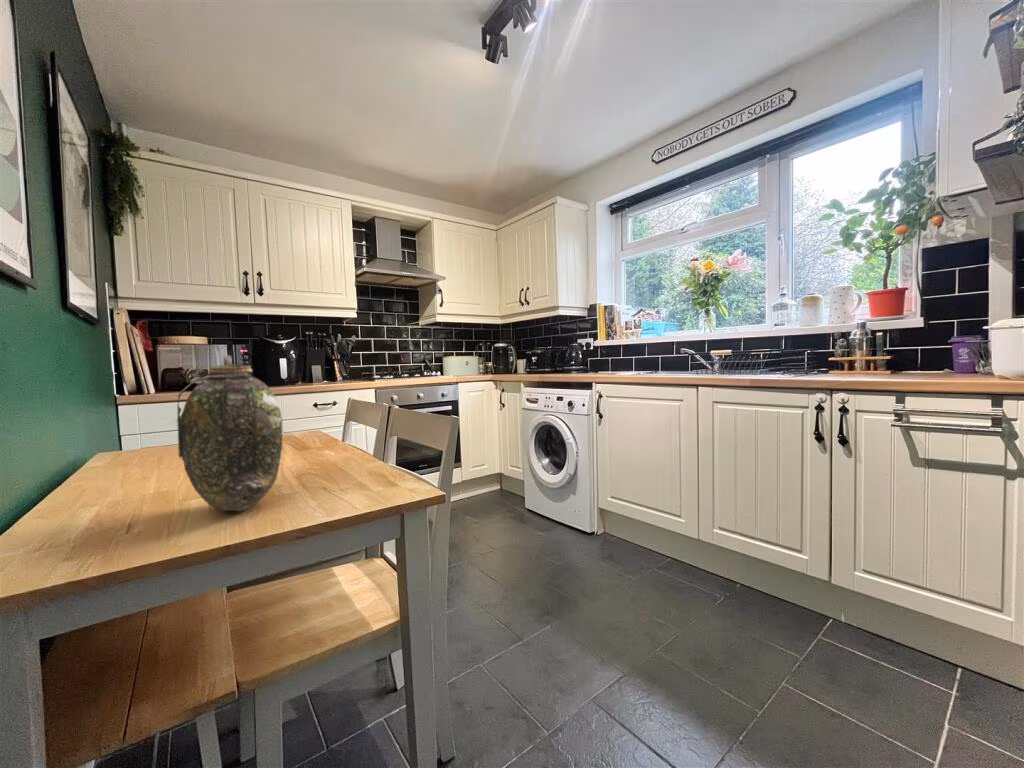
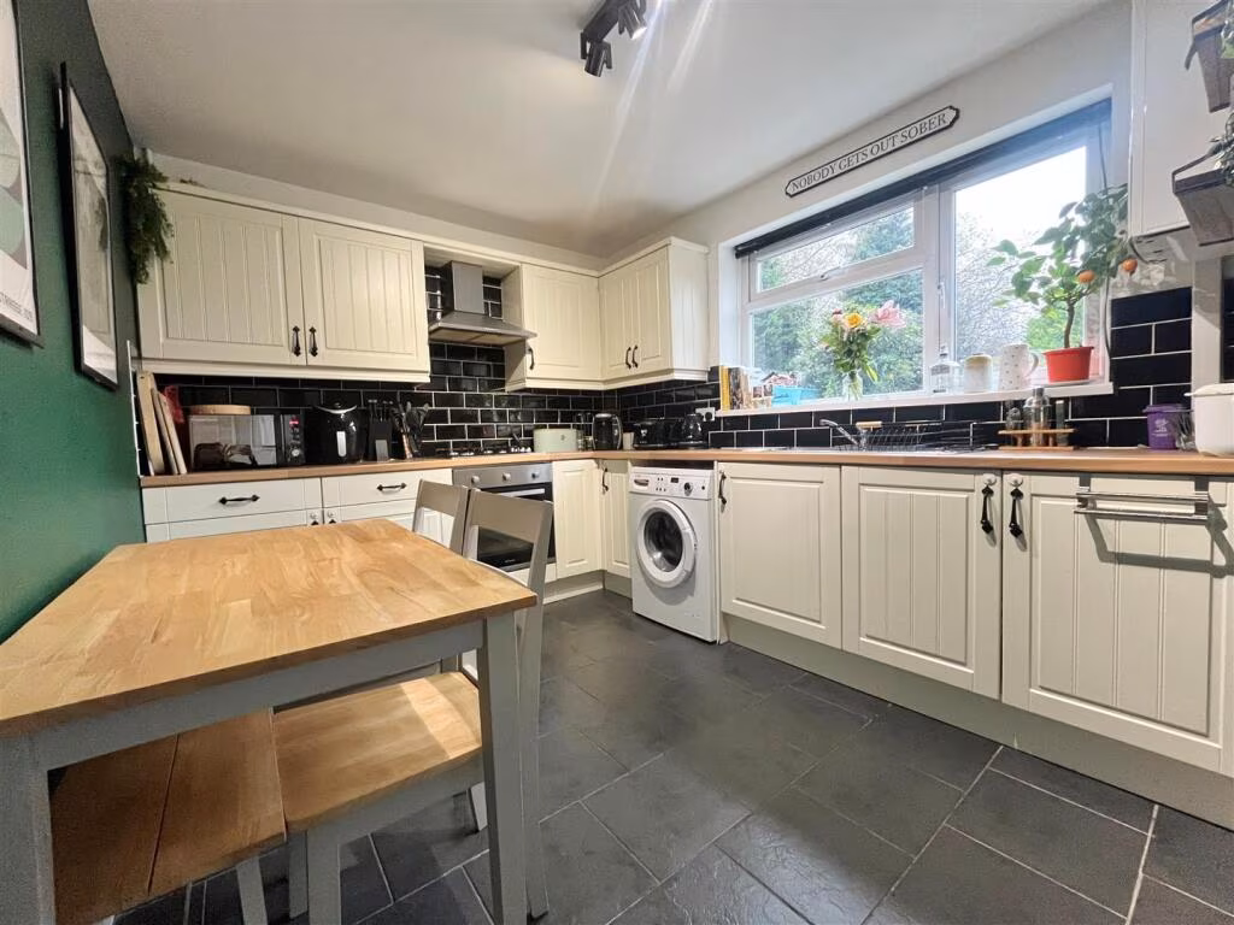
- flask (234, 430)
